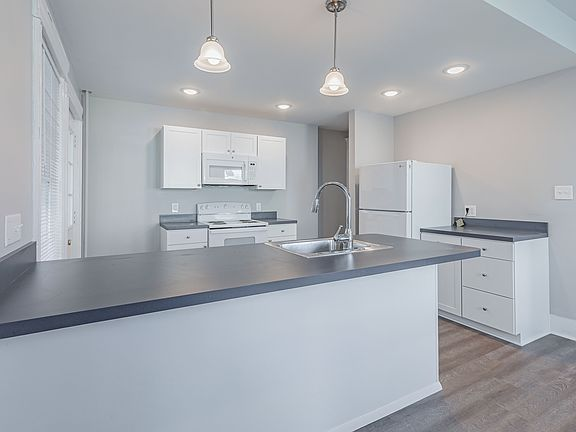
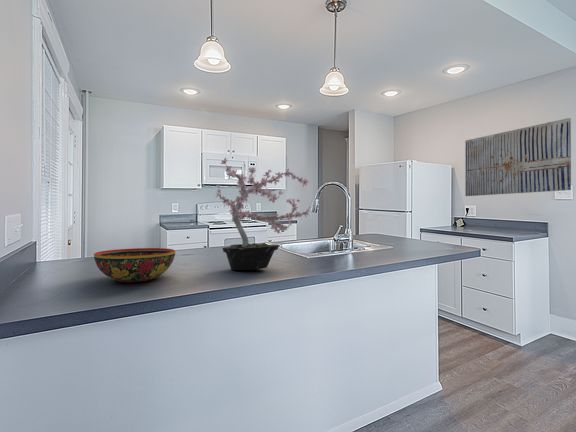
+ potted plant (267, 215)
+ wall art (511, 162)
+ bowl (136, 265)
